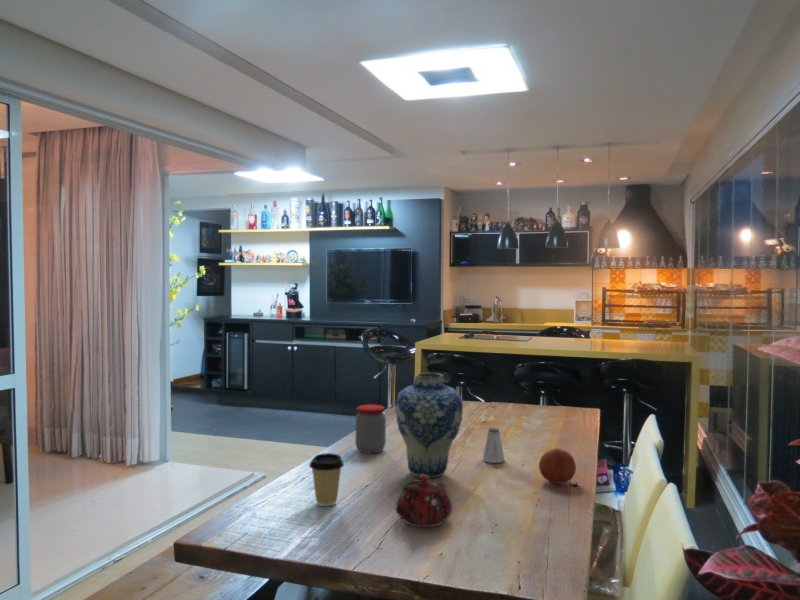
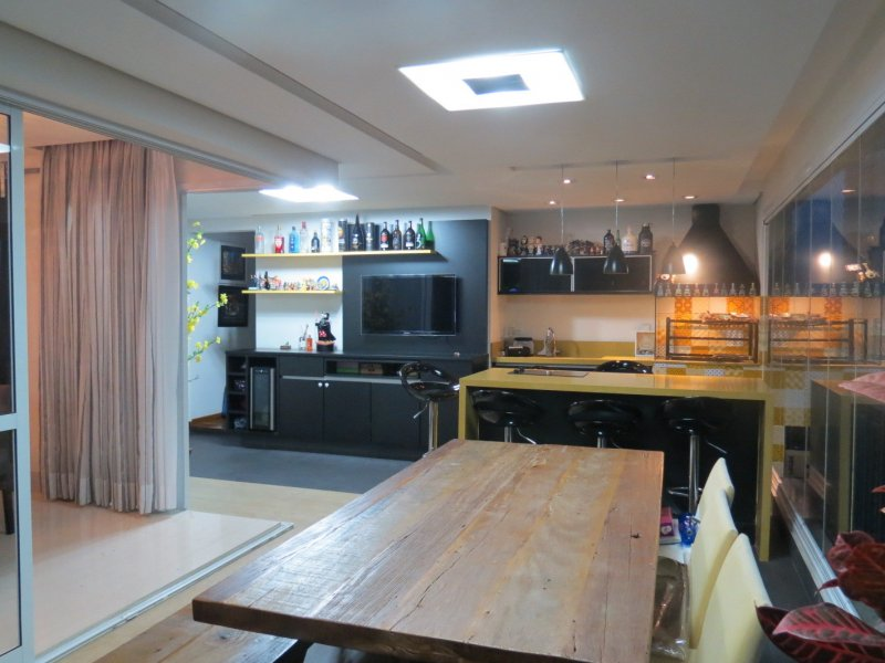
- saltshaker (493, 444)
- vase (428, 424)
- teapot (423, 497)
- coffee cup (326, 480)
- jar (370, 428)
- fruit (557, 465)
